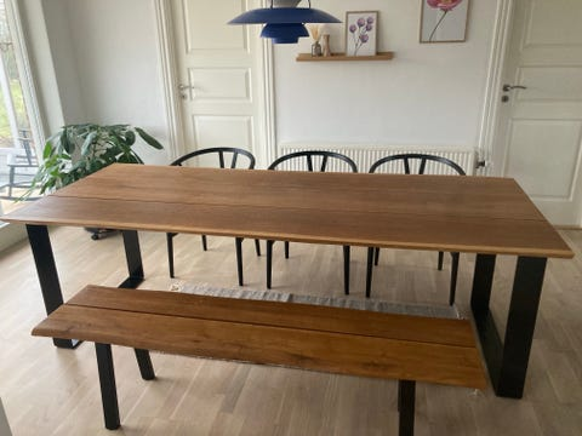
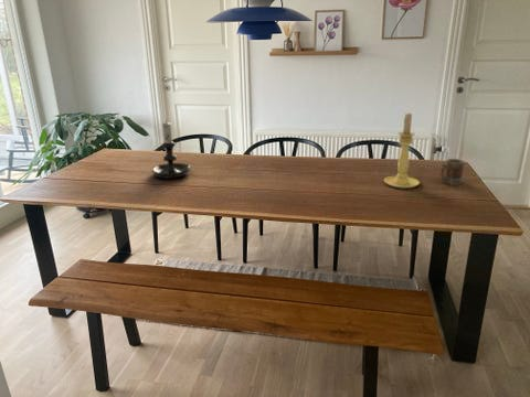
+ candle holder (404, 149)
+ candle holder (169, 147)
+ mug (451, 171)
